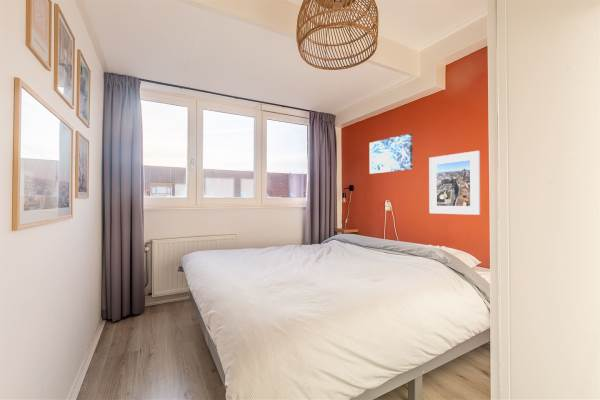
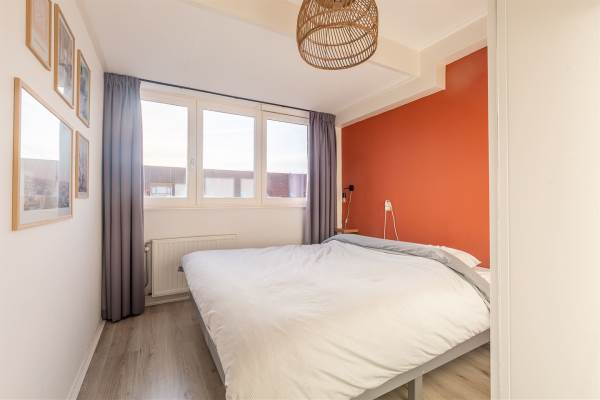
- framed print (452, 184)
- wall art (389, 155)
